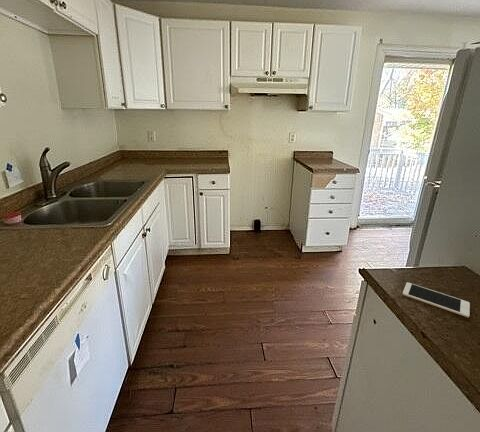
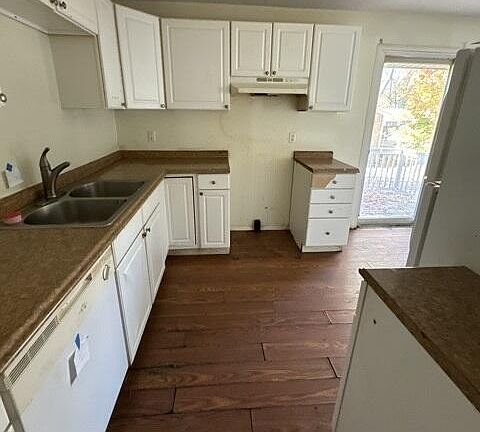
- cell phone (435, 298)
